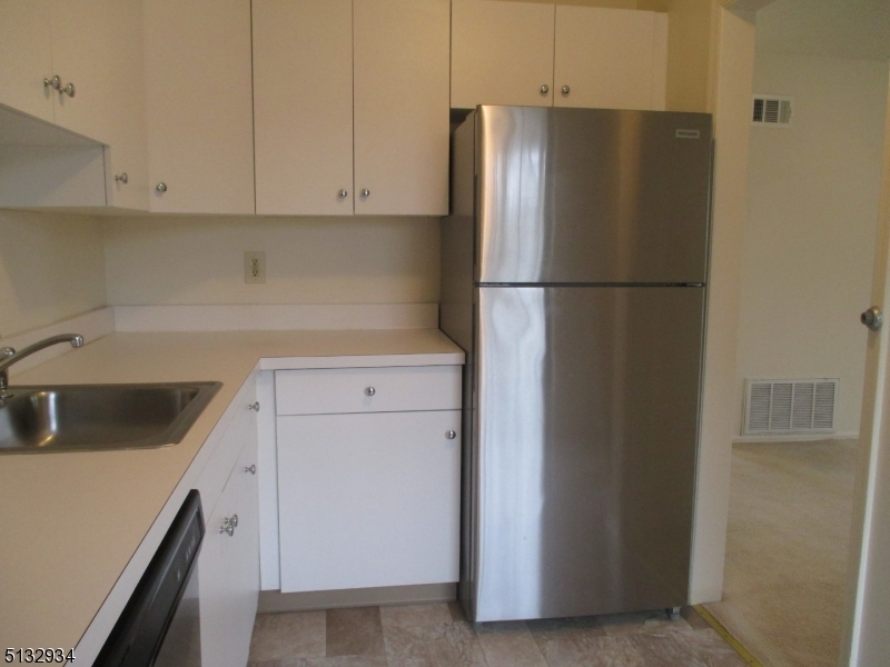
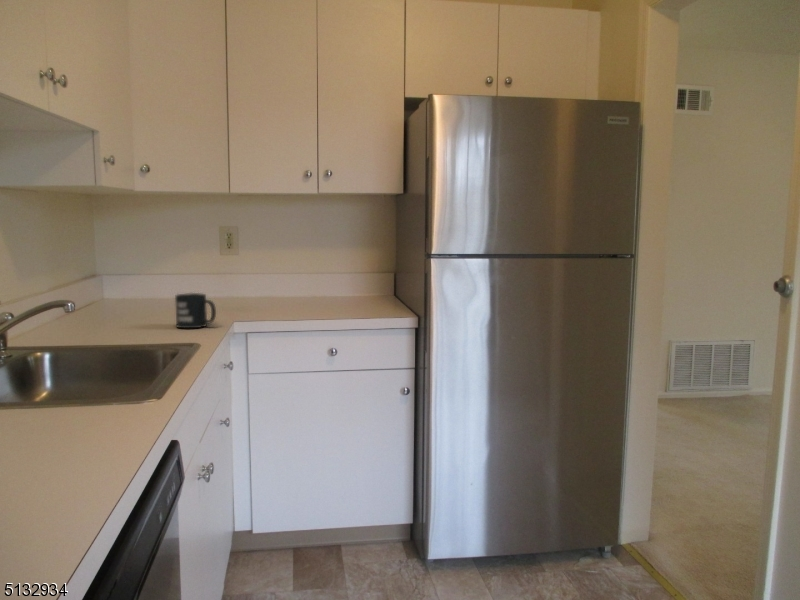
+ mug (196, 310)
